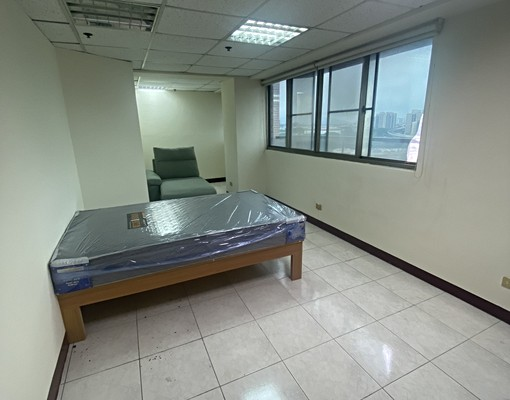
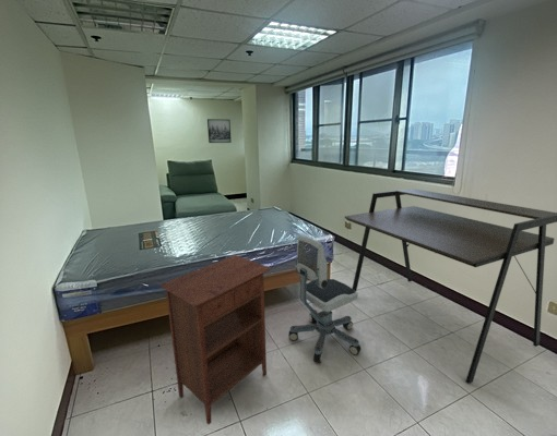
+ office chair (328, 288)
+ desk (437, 253)
+ nightstand (222, 334)
+ wall art (218, 131)
